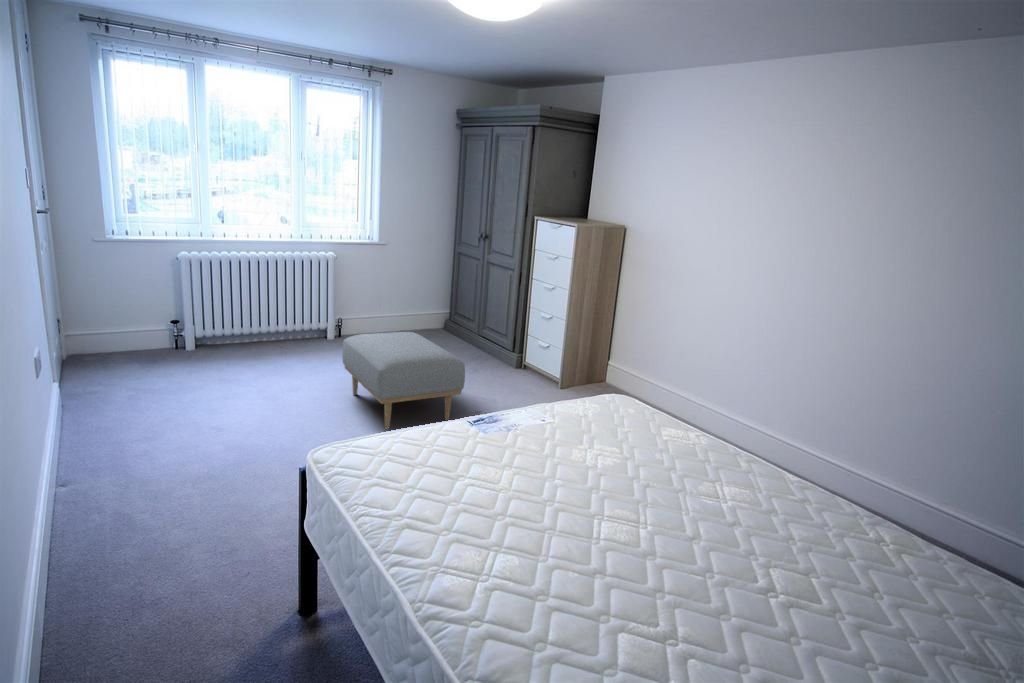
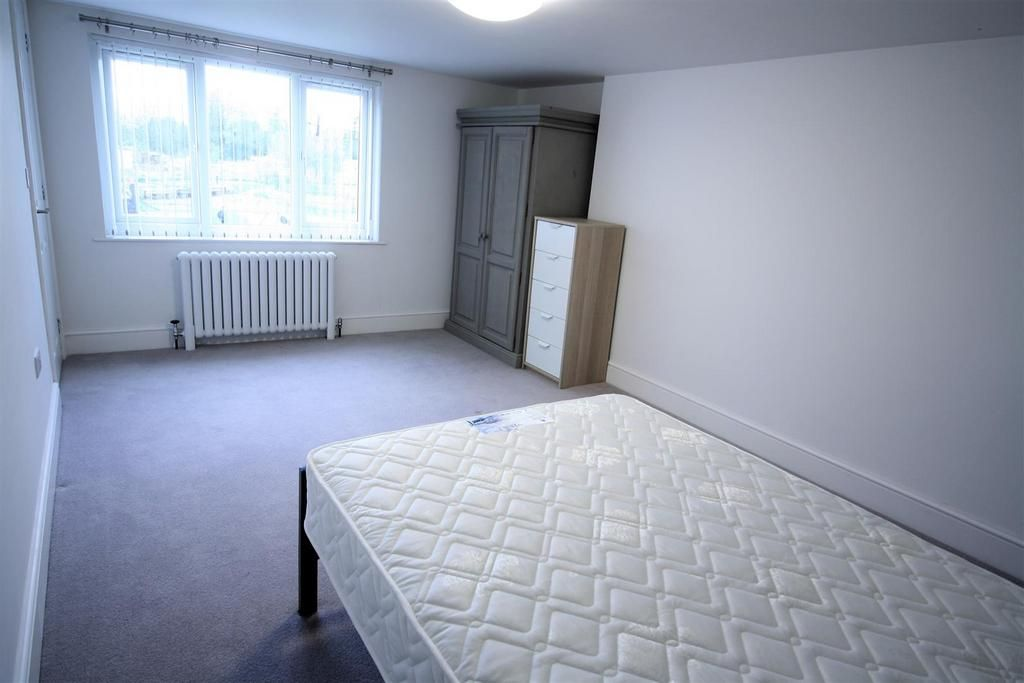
- ottoman (400, 375)
